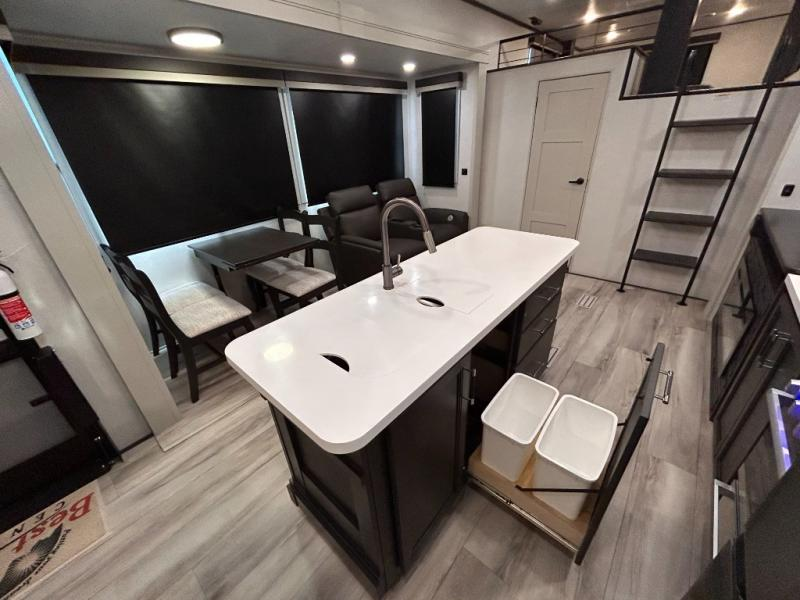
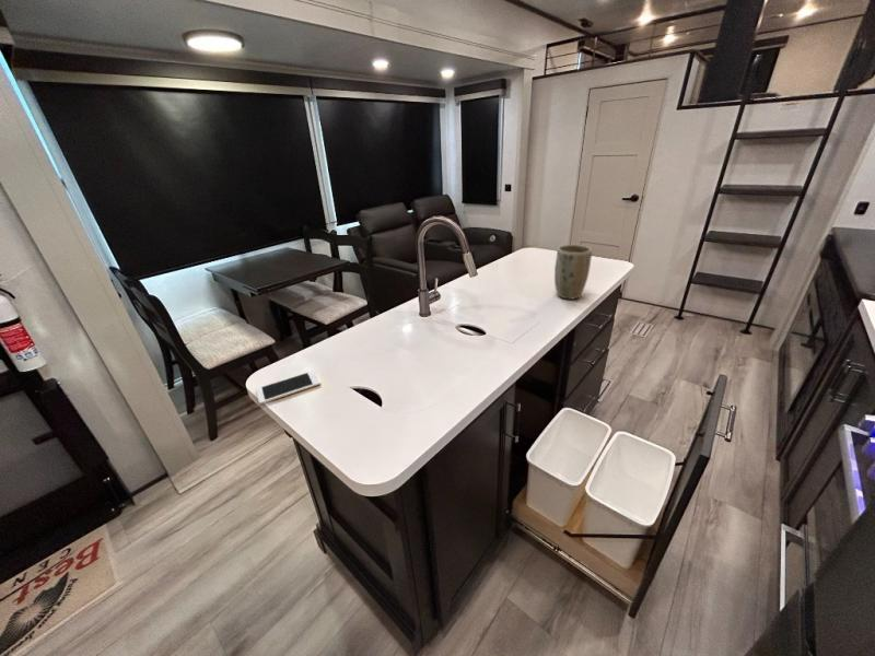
+ plant pot (571, 272)
+ cell phone (289, 386)
